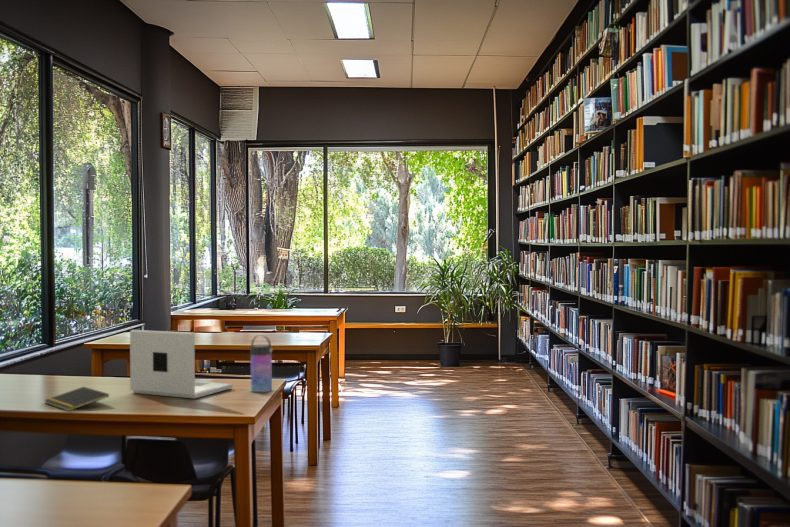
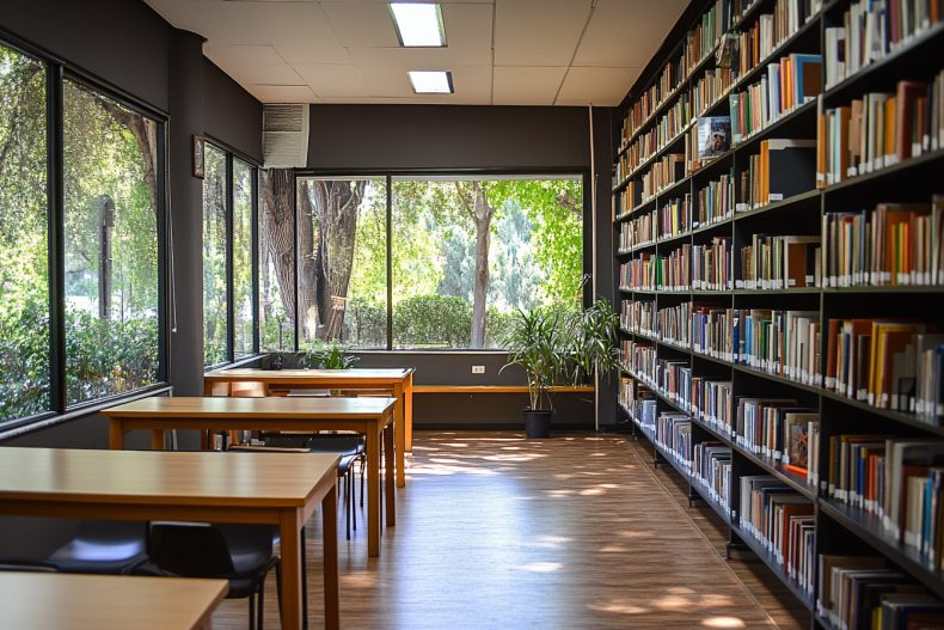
- notepad (76, 398)
- laptop (182, 359)
- water bottle (261, 362)
